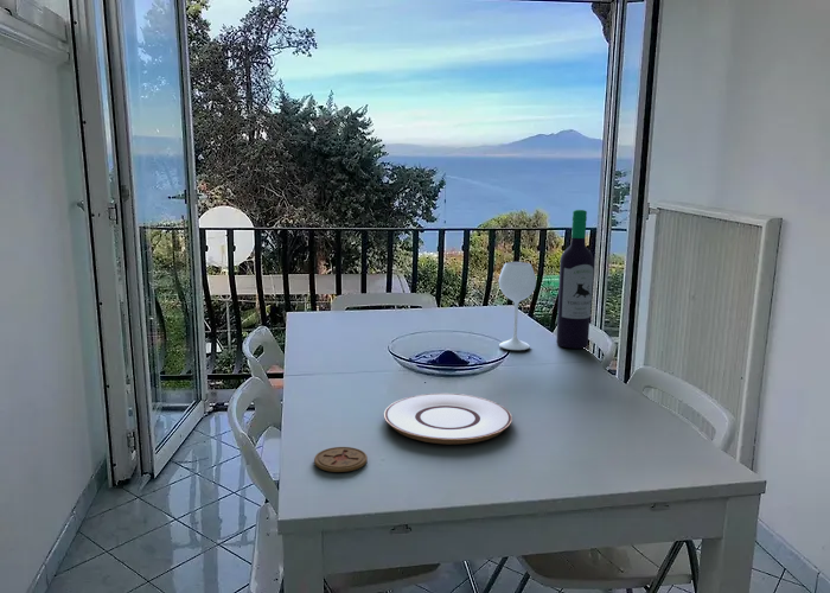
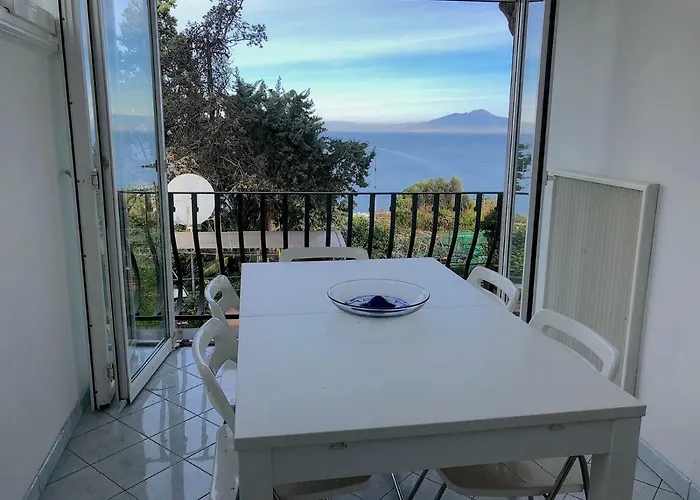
- plate (447, 417)
- coaster (340, 459)
- wine bottle (535, 279)
